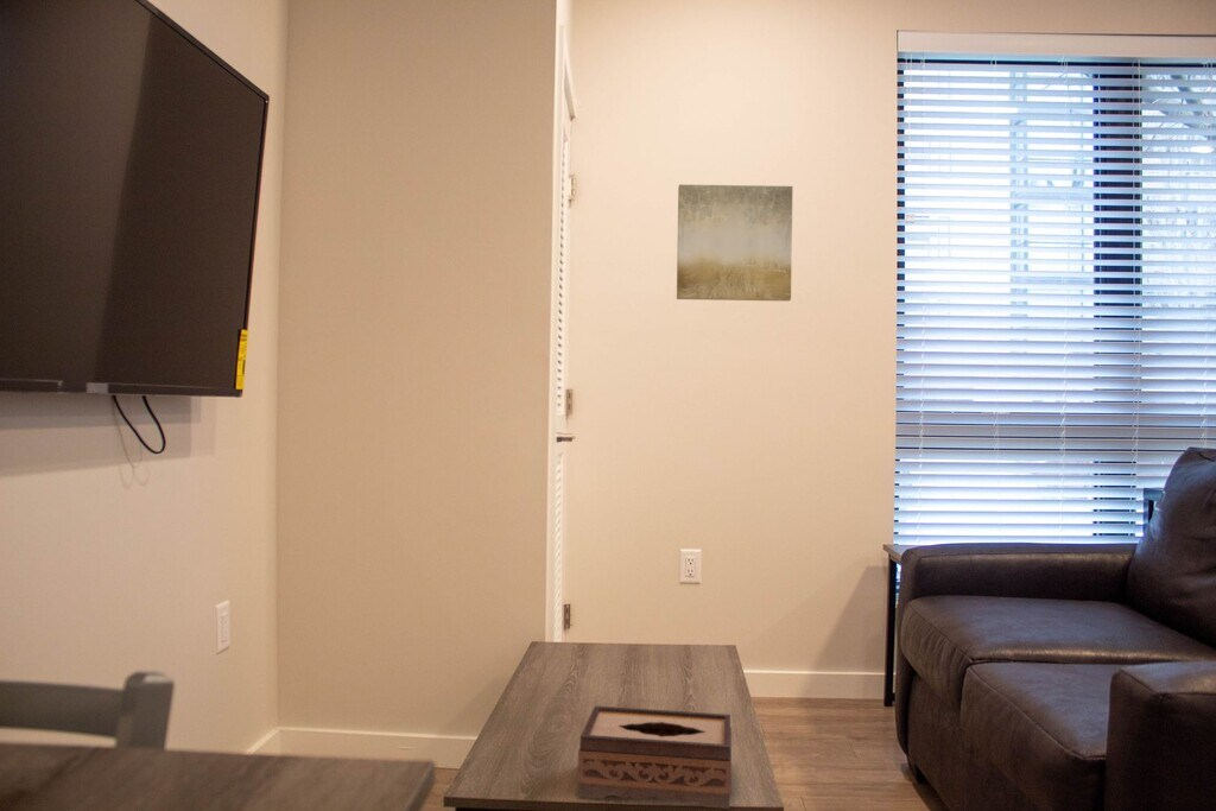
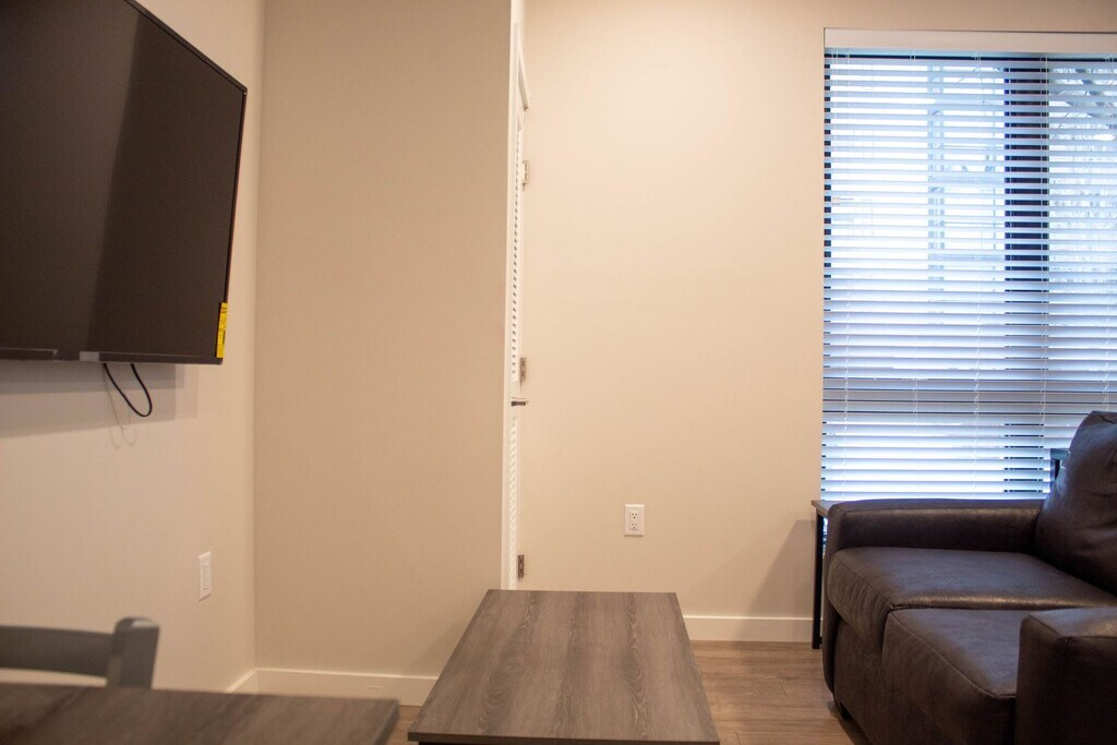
- wall art (734, 242)
- tissue box (657, 754)
